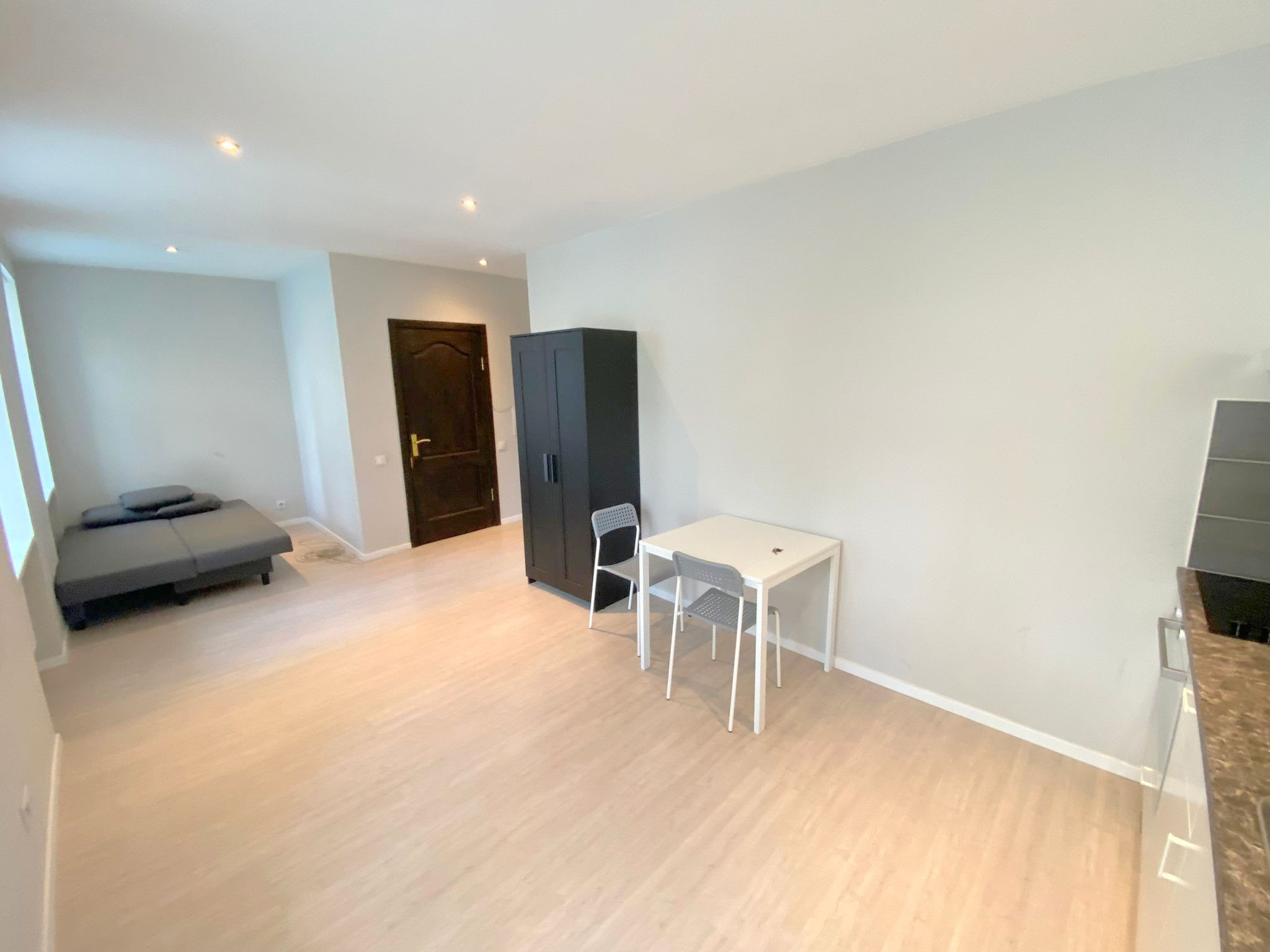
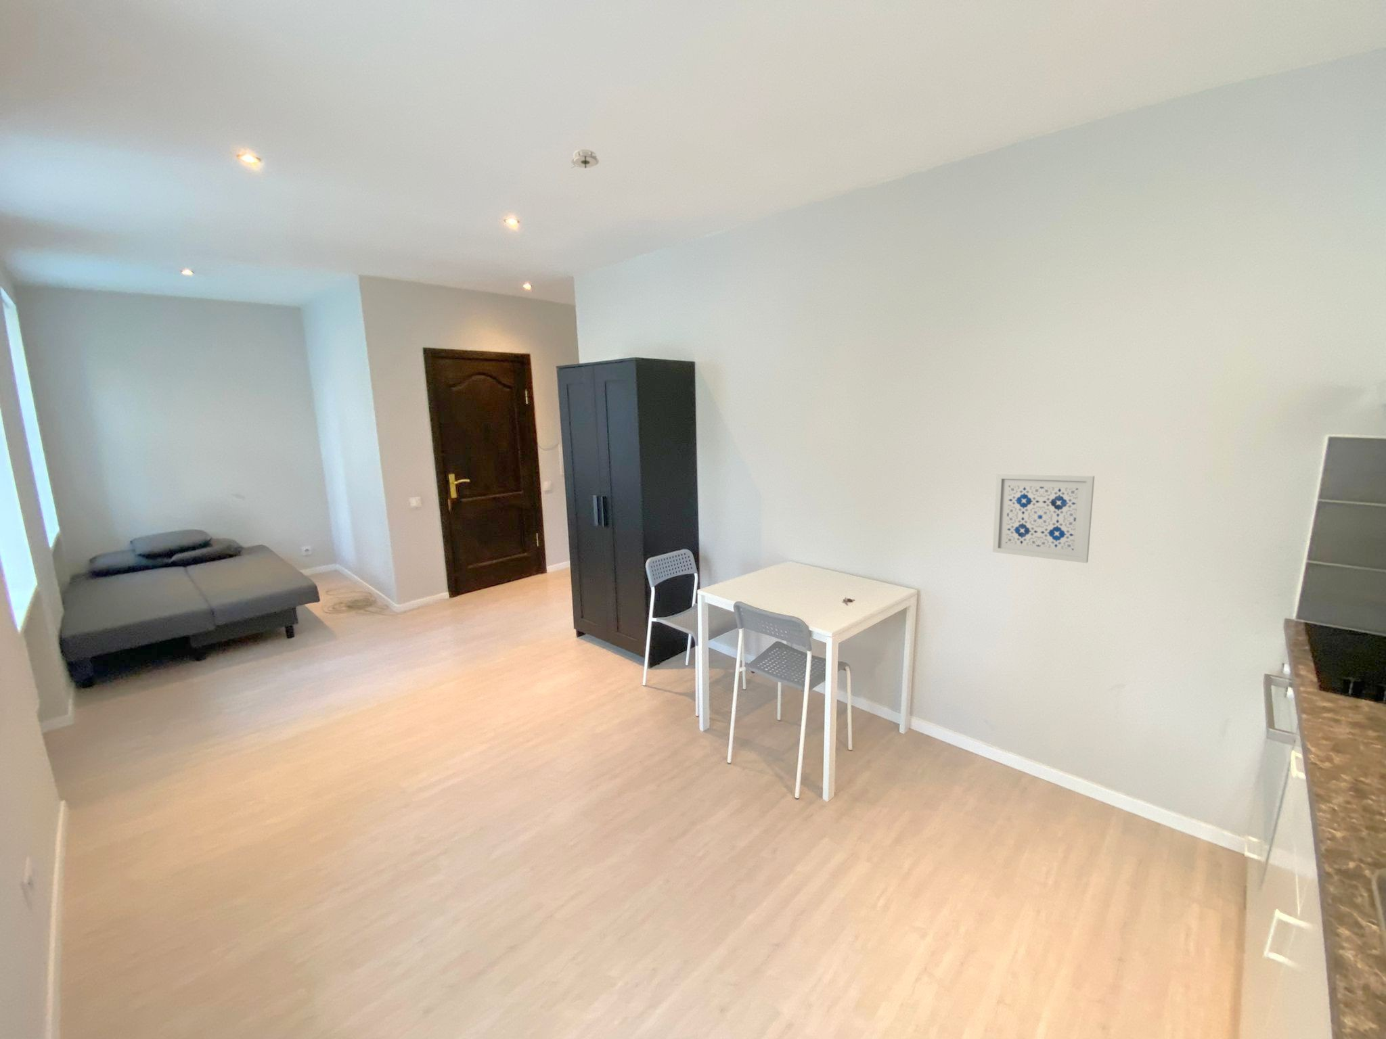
+ smoke detector (584, 159)
+ wall art (1040, 516)
